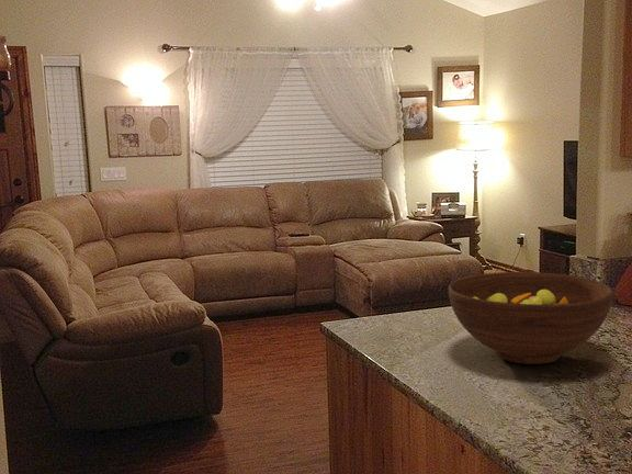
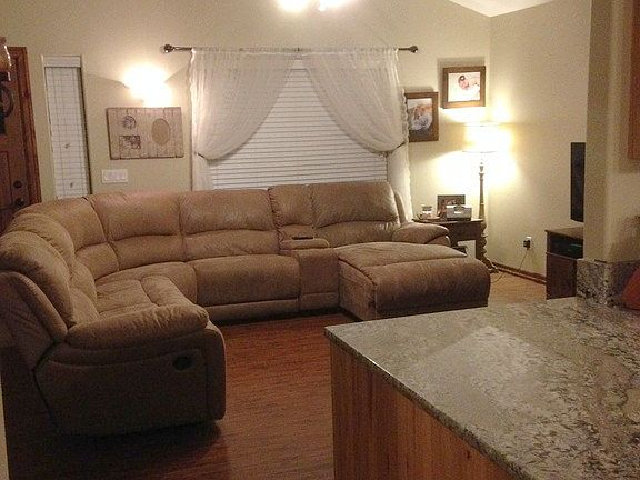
- fruit bowl (527, 321)
